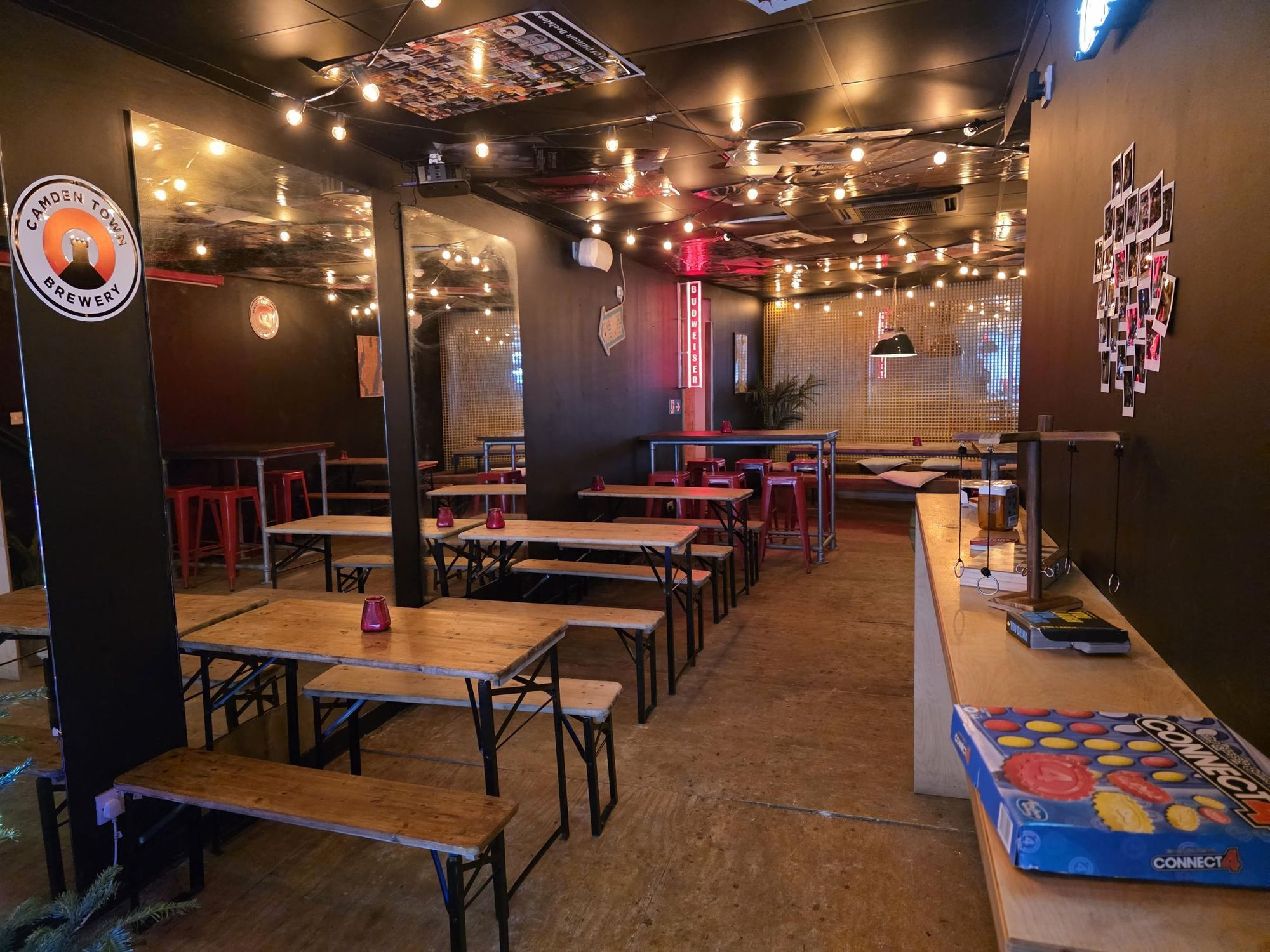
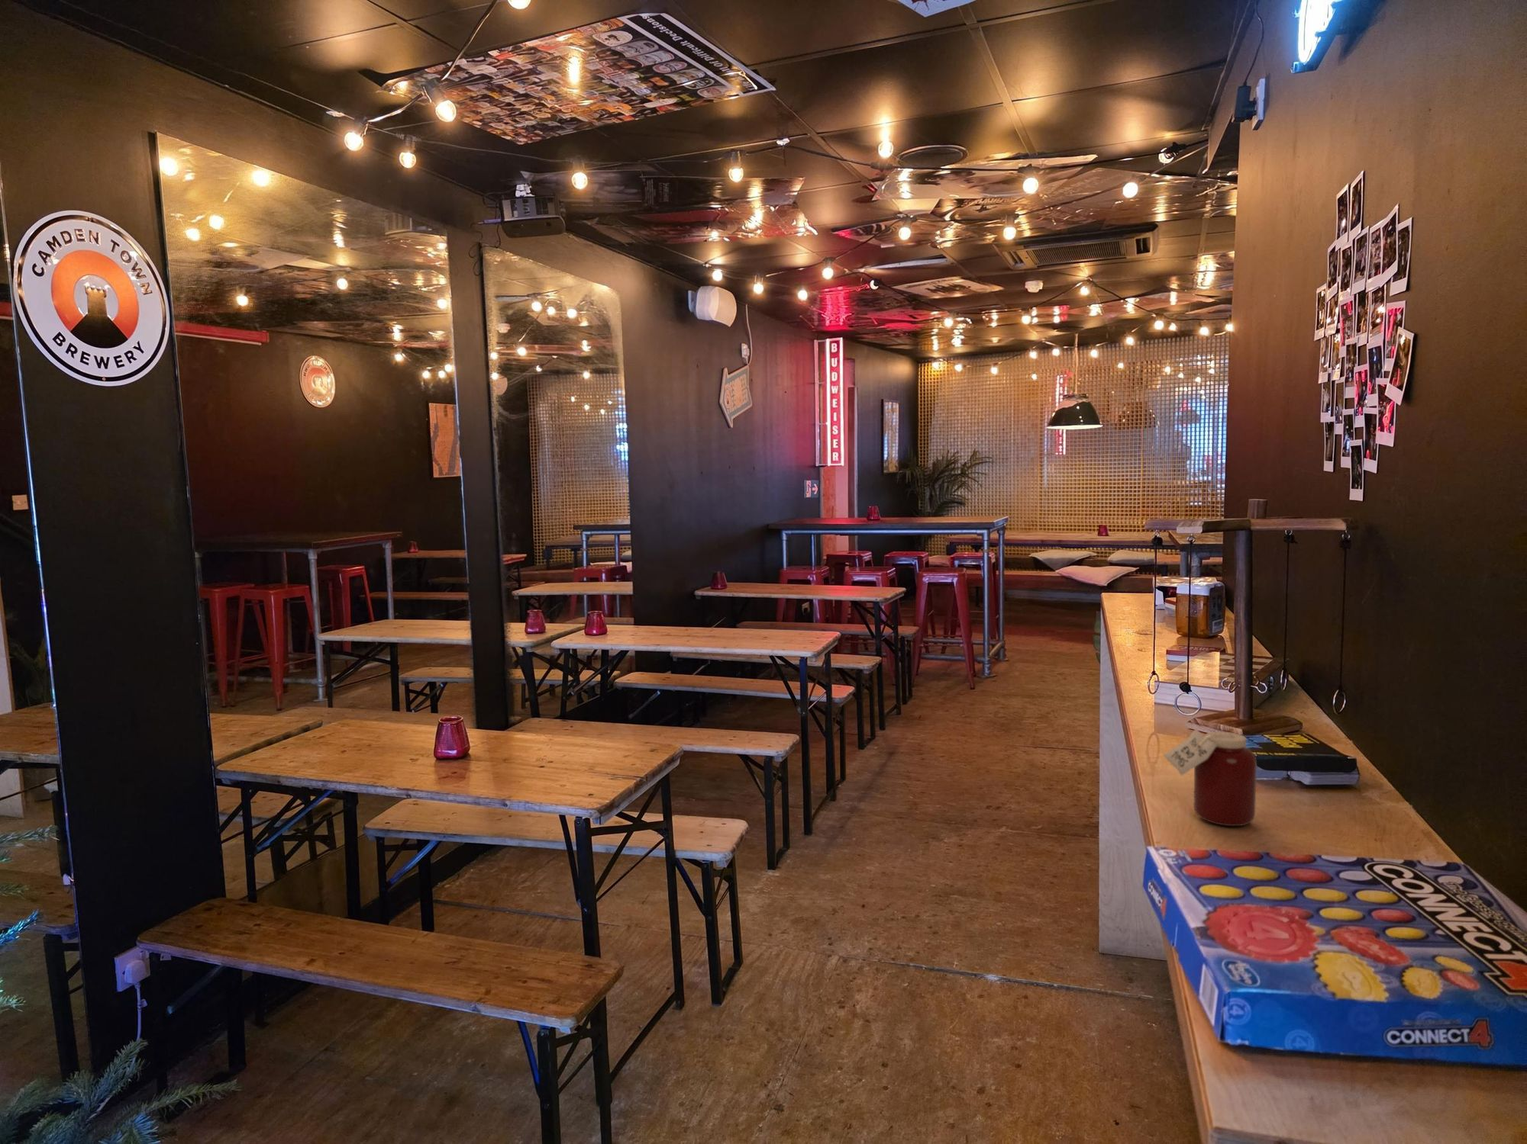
+ jar (1212, 776)
